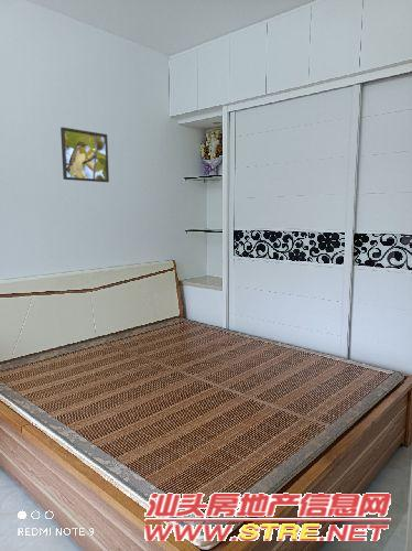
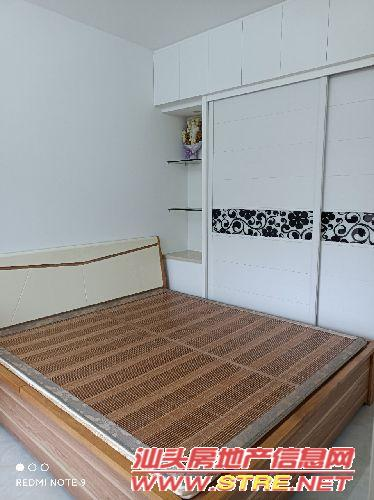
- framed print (86, 155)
